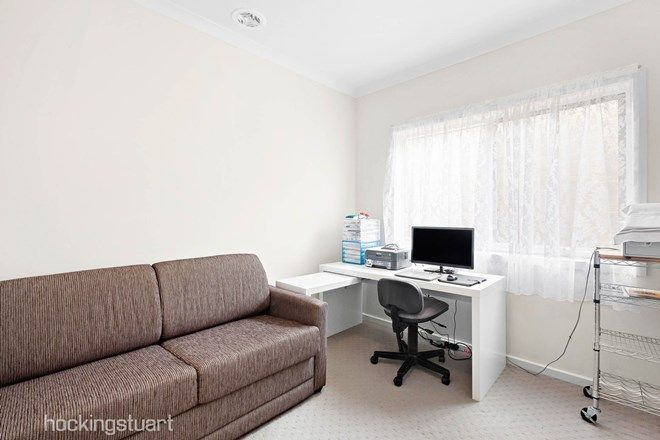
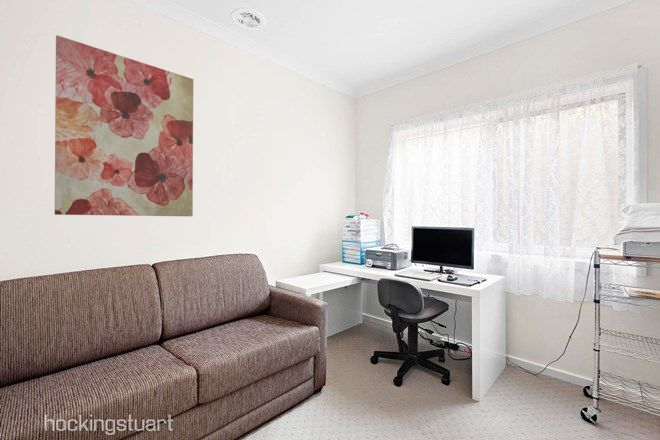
+ wall art (133, 138)
